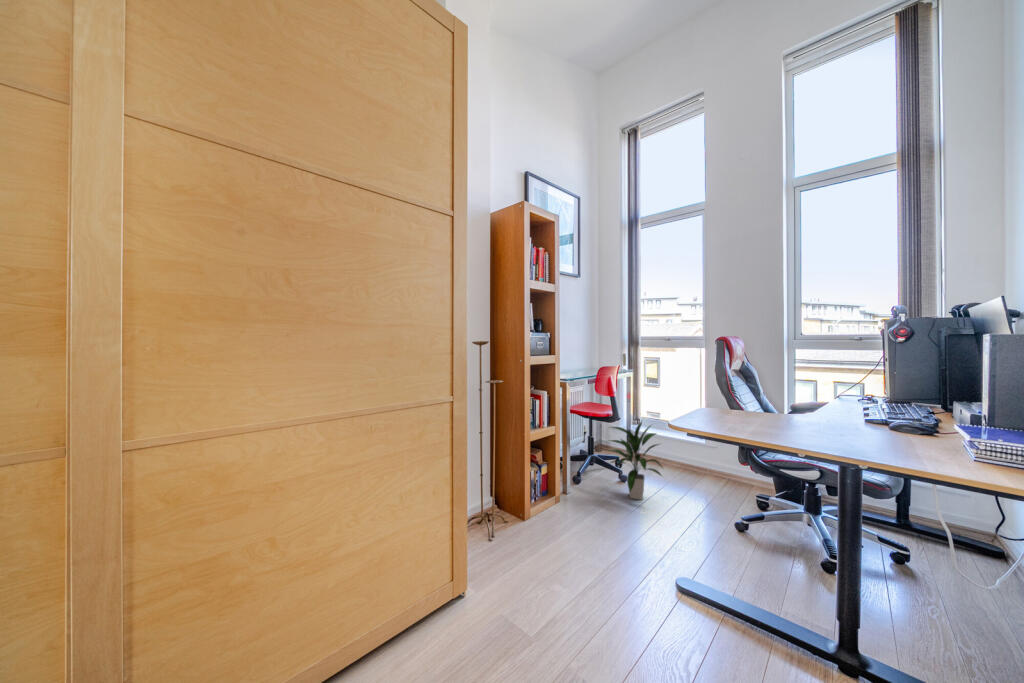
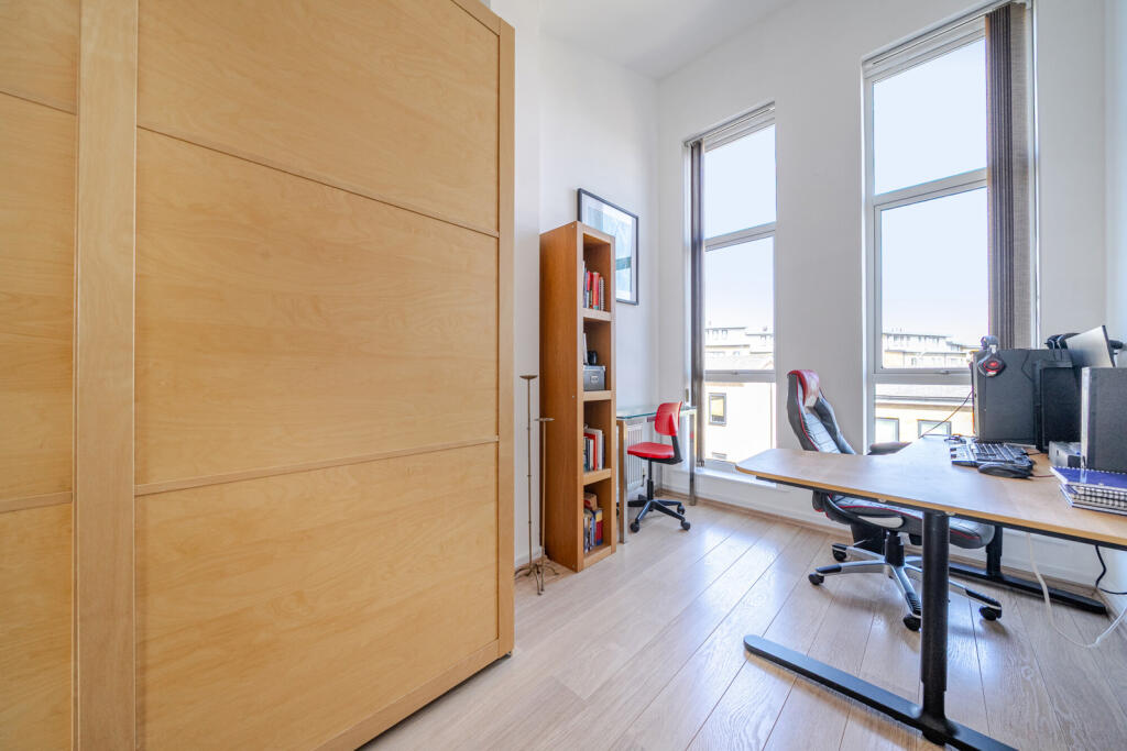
- indoor plant (634, 458)
